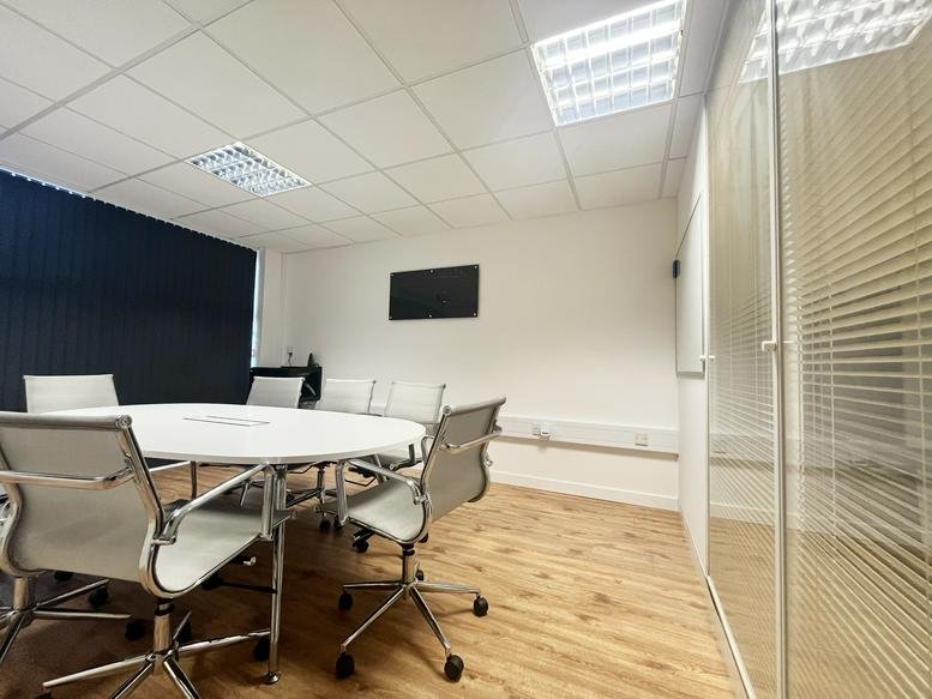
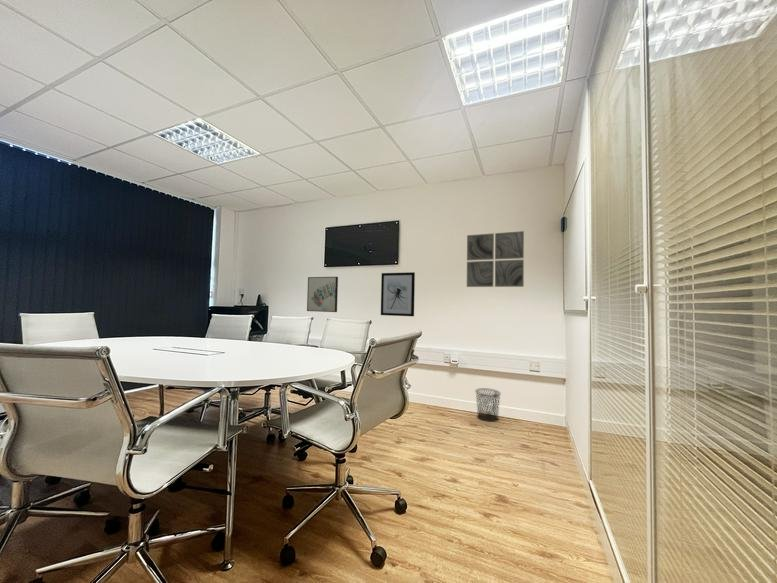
+ wall art (493, 259)
+ waste bin (487, 404)
+ wall art (397, 294)
+ wall art (322, 294)
